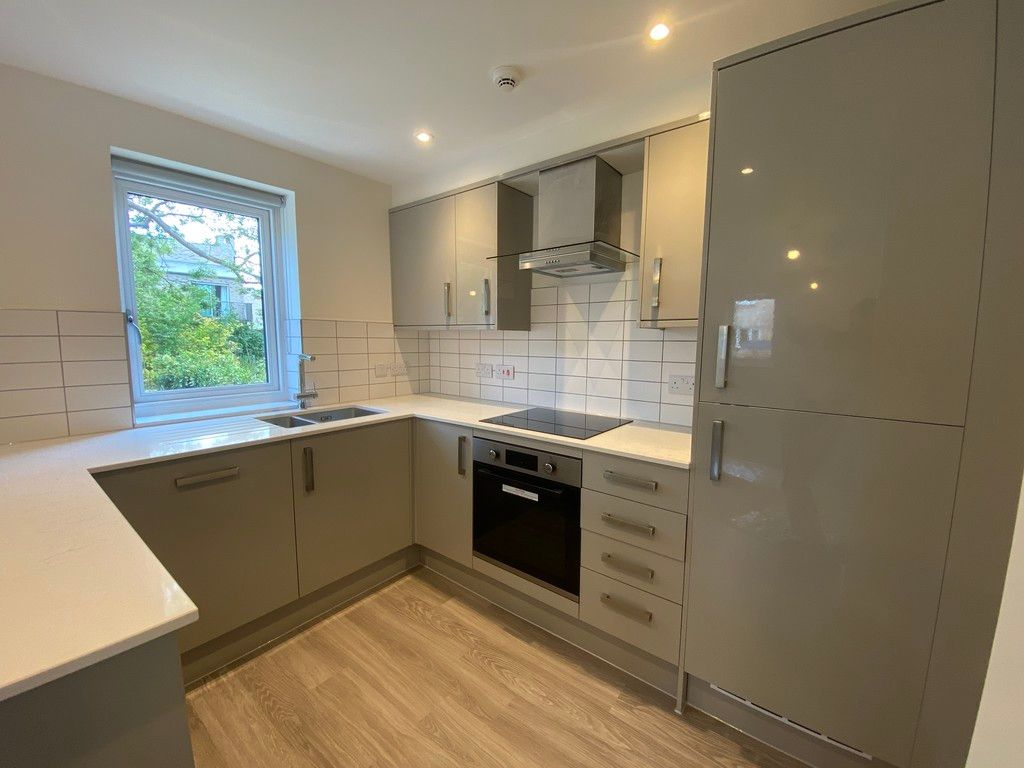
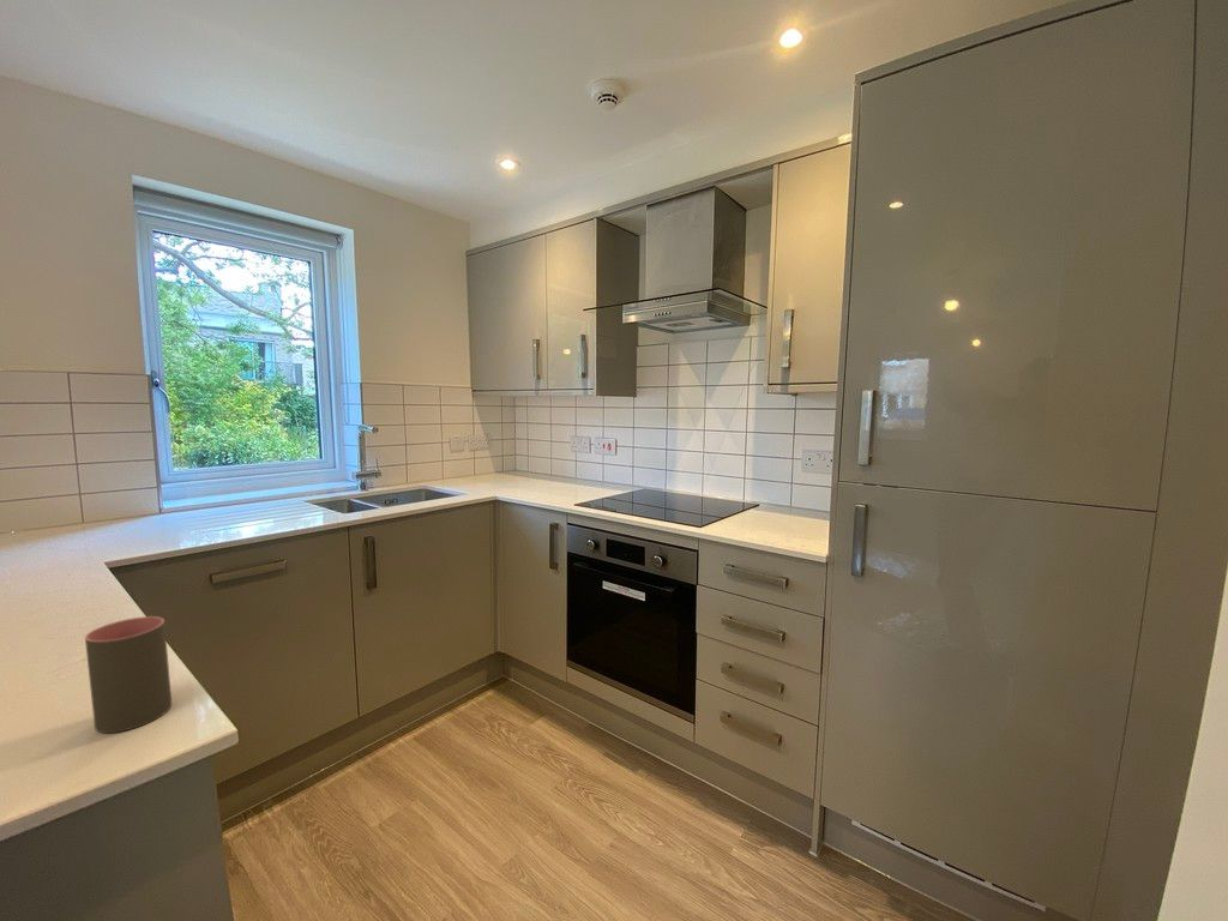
+ cup (130, 672)
